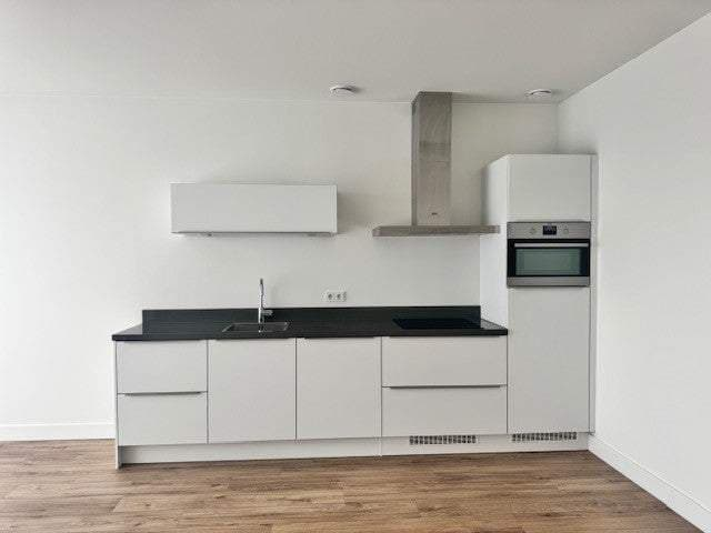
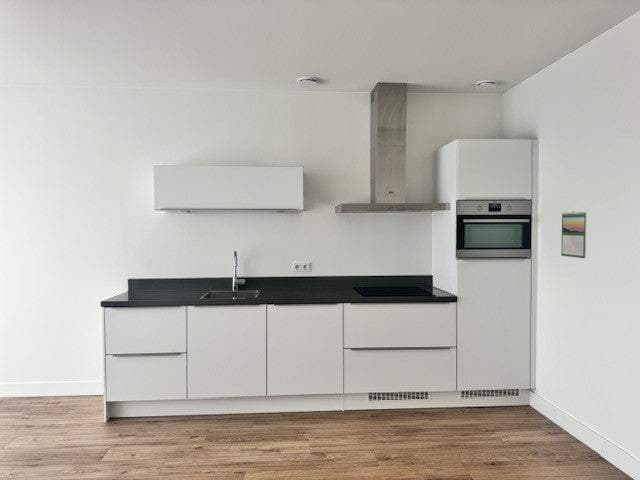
+ calendar (573, 234)
